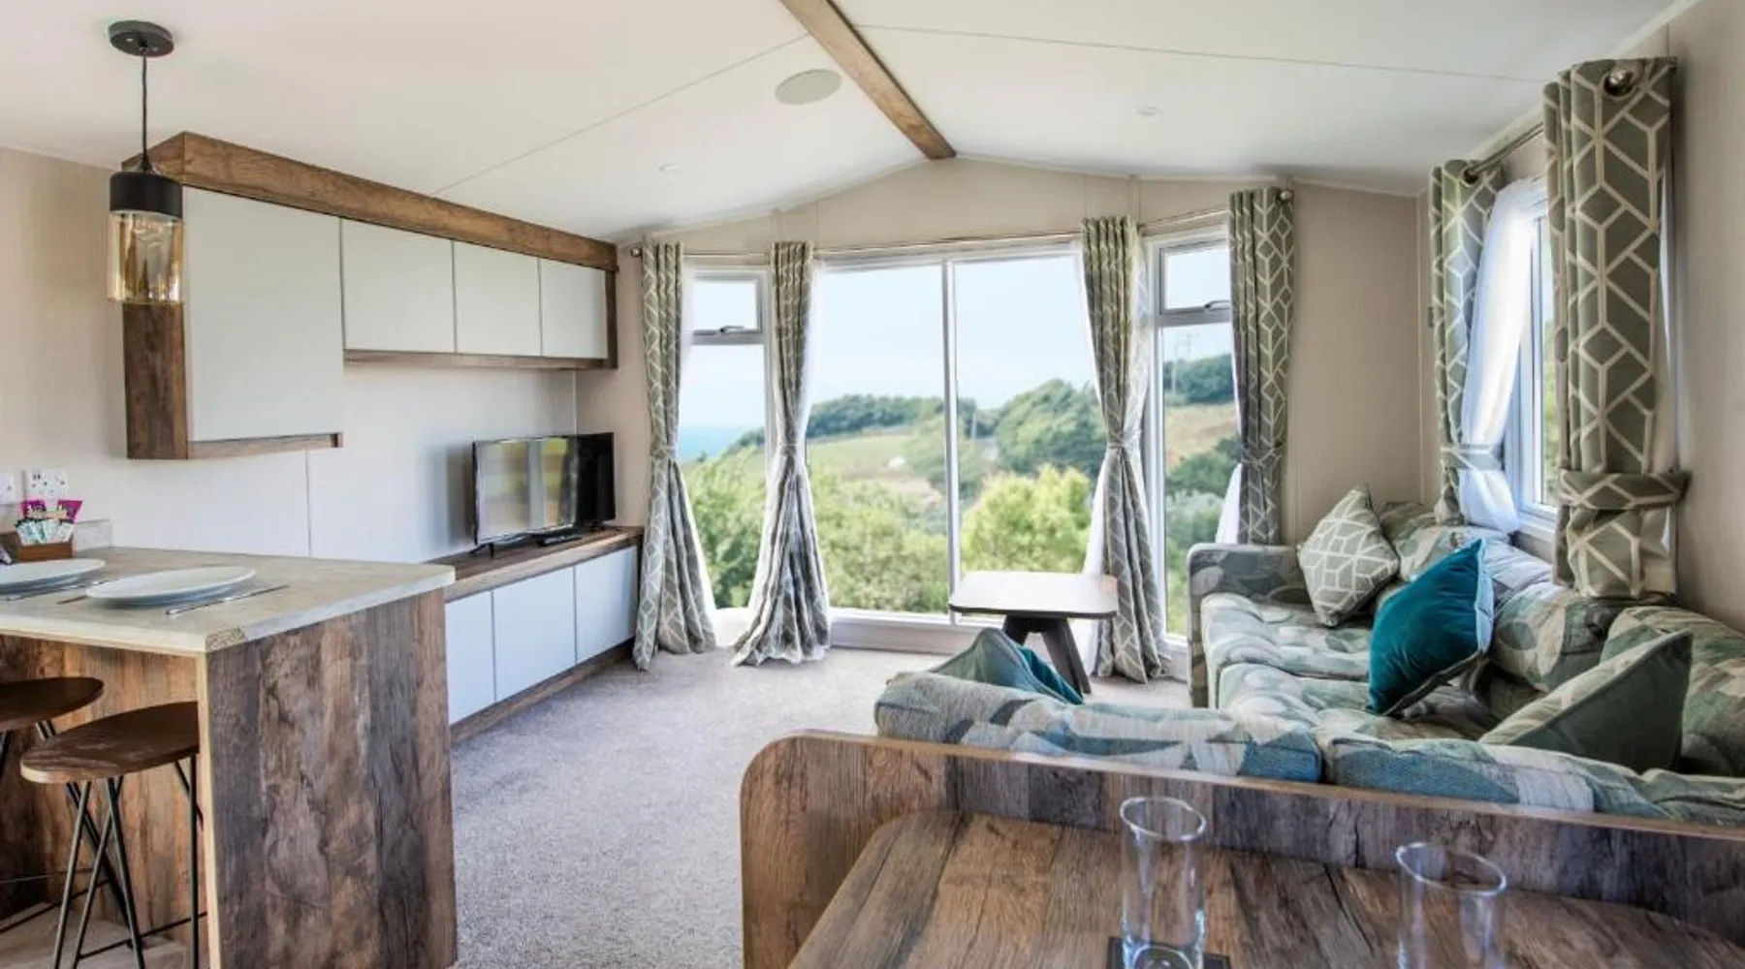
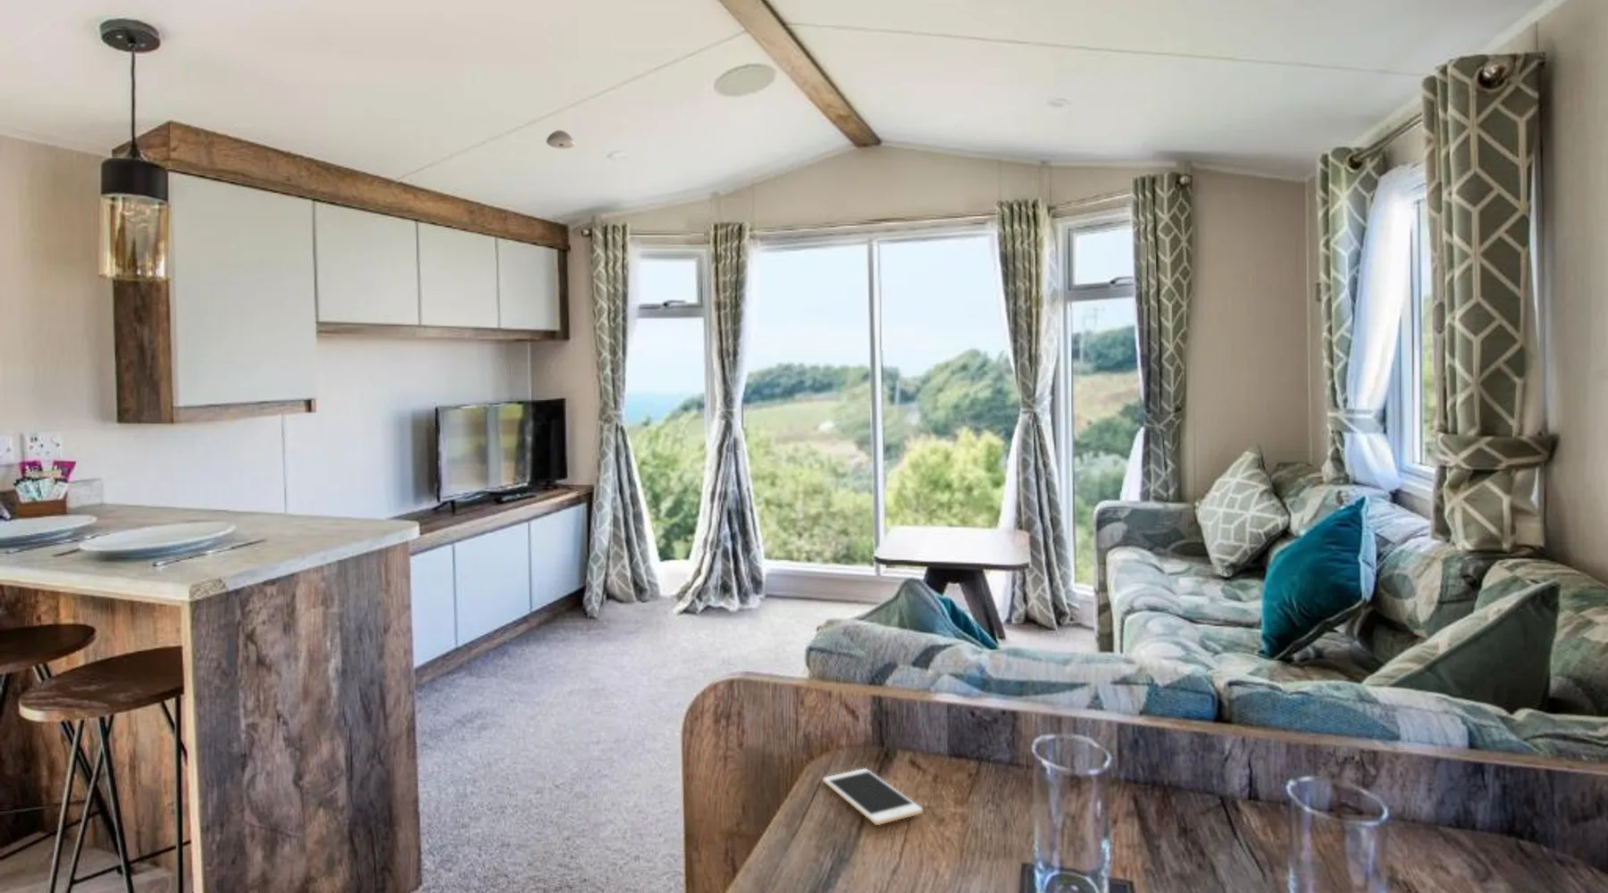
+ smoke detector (560, 137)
+ cell phone (870, 794)
